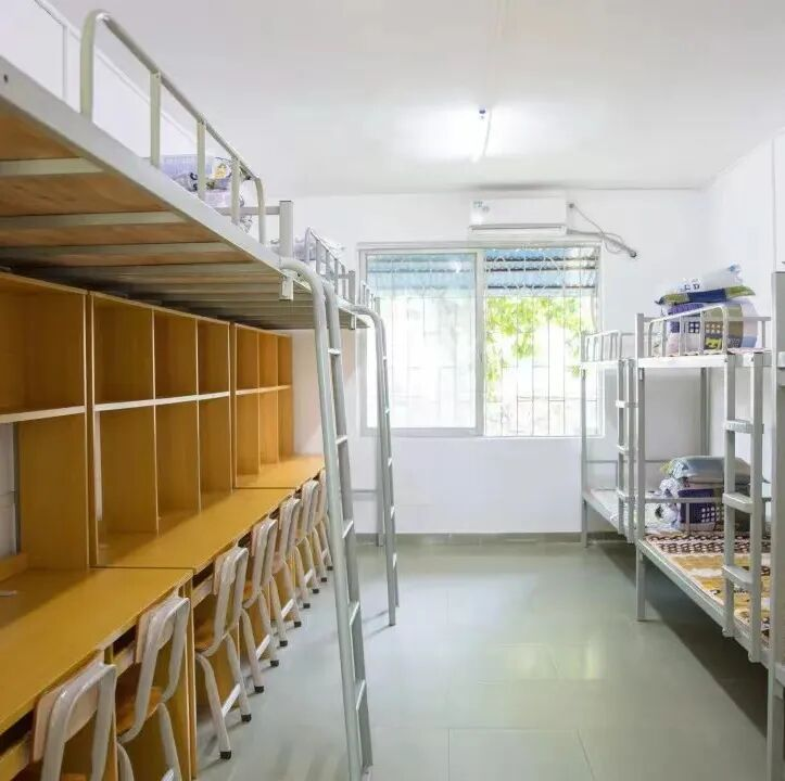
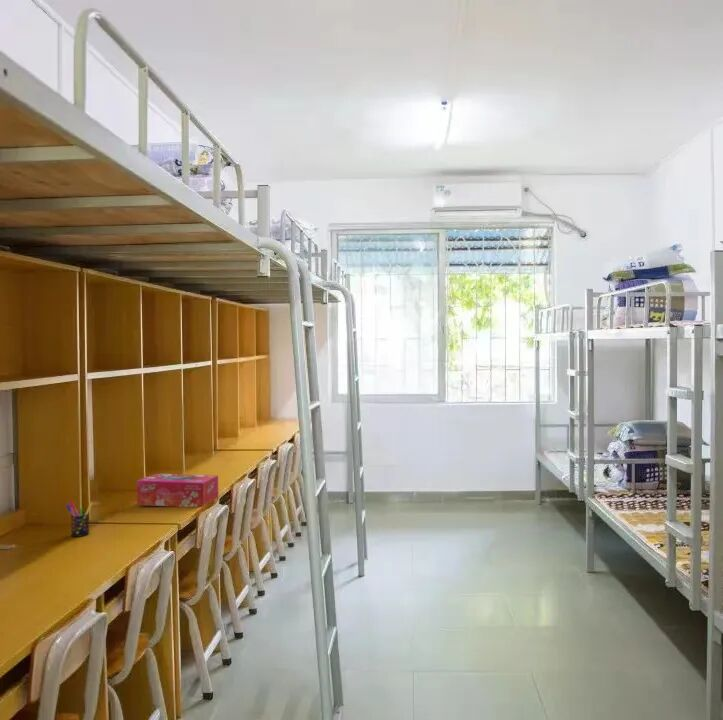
+ tissue box (178, 490)
+ pen holder (79, 517)
